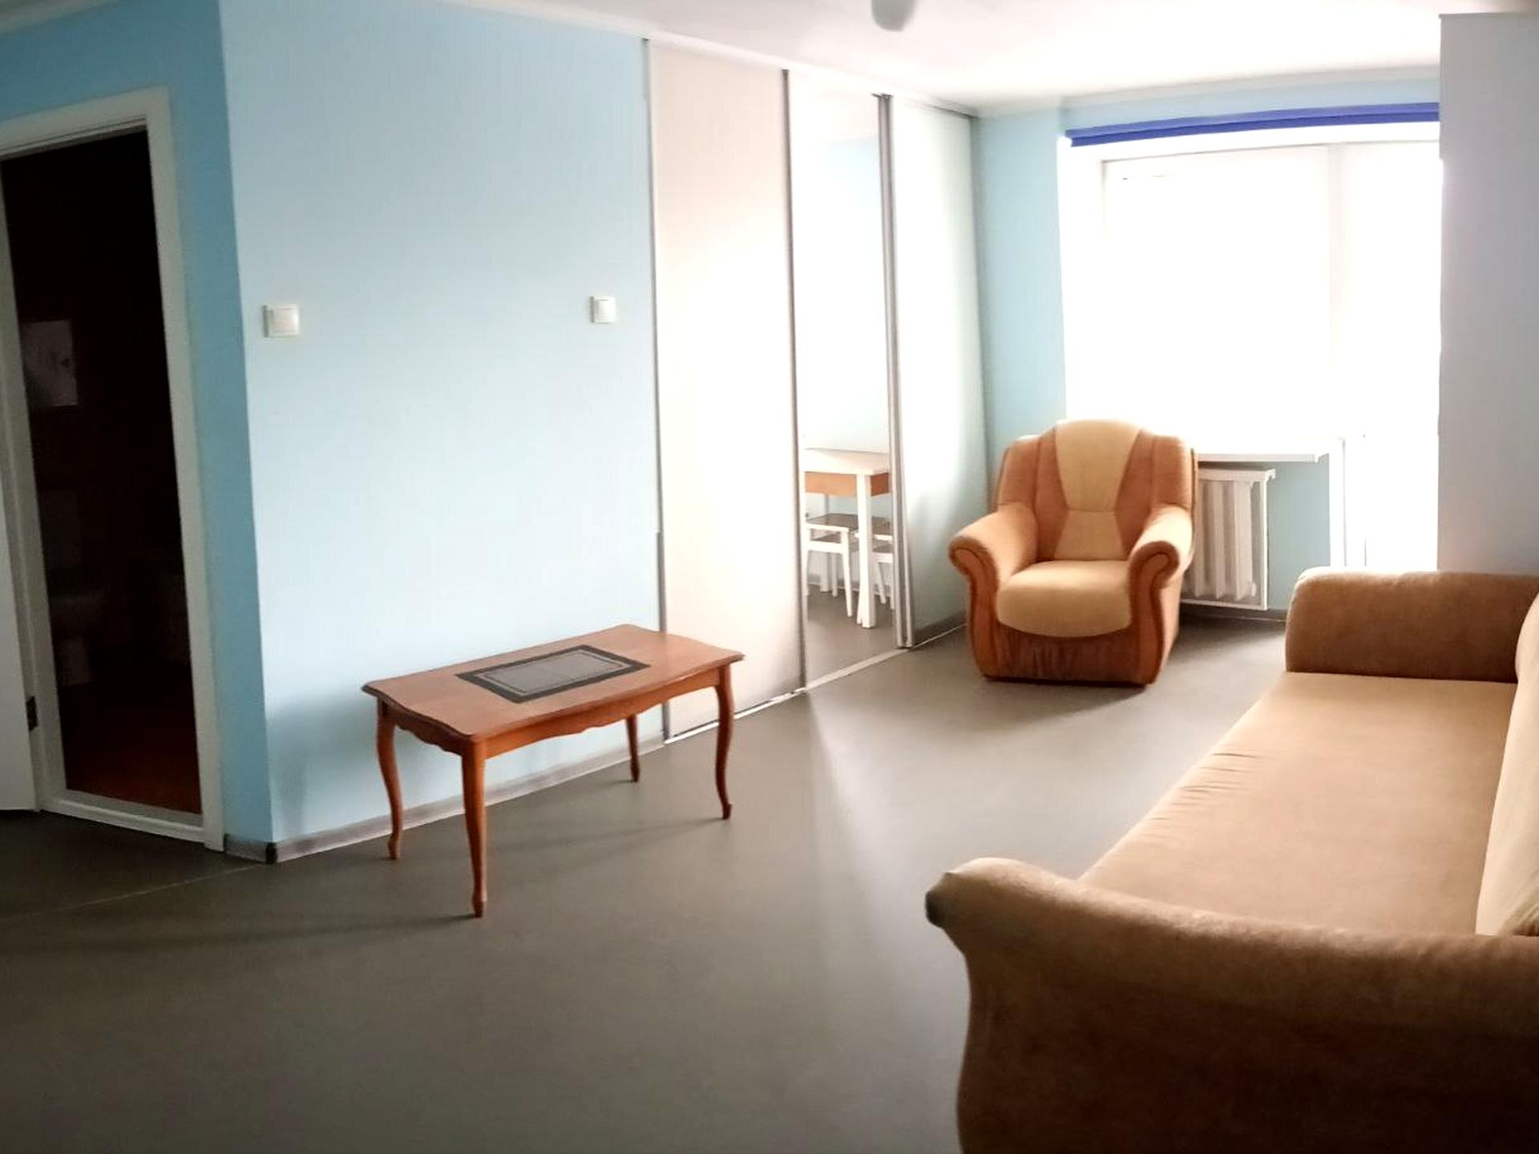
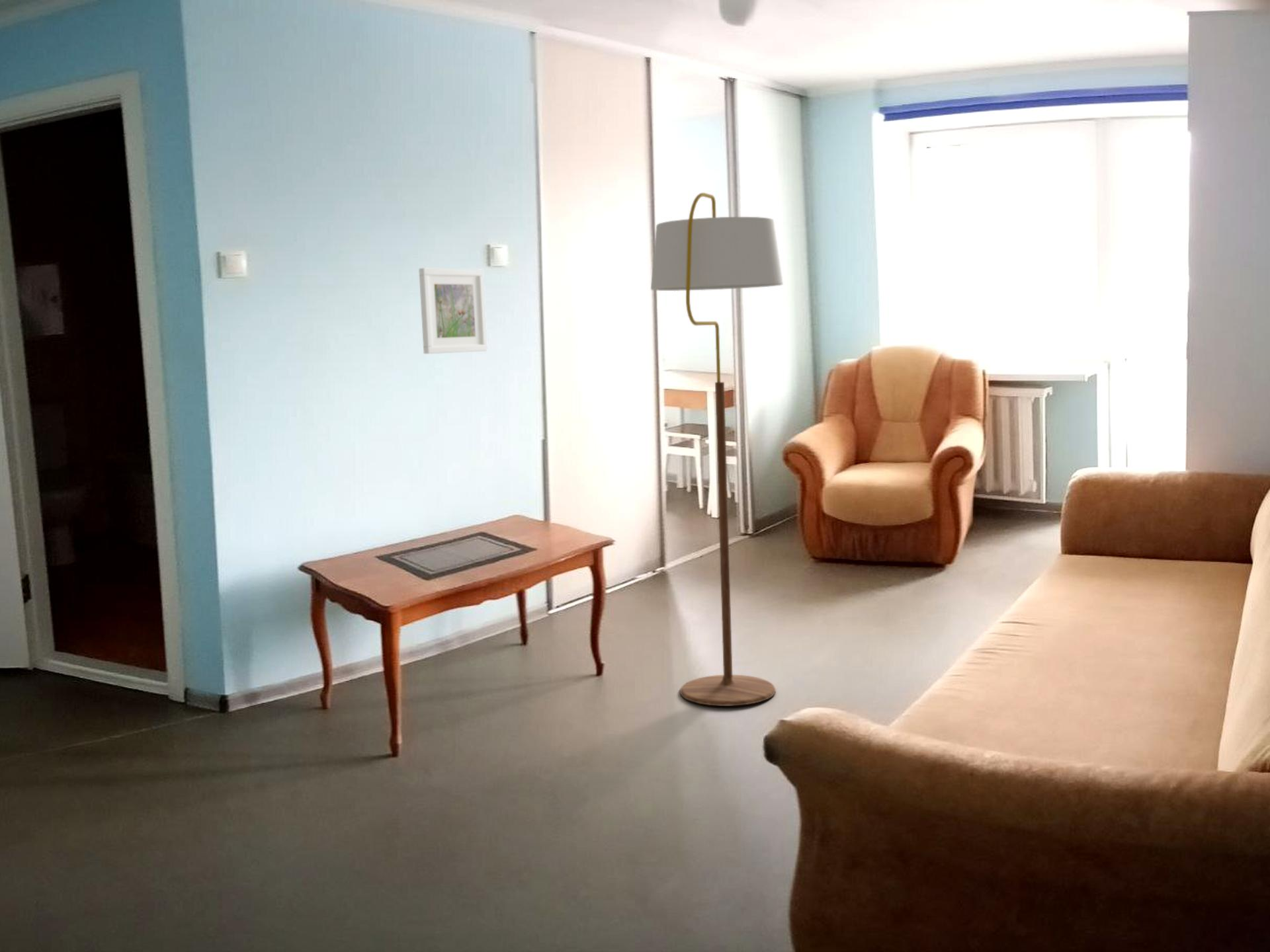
+ floor lamp (718, 450)
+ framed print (454, 311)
